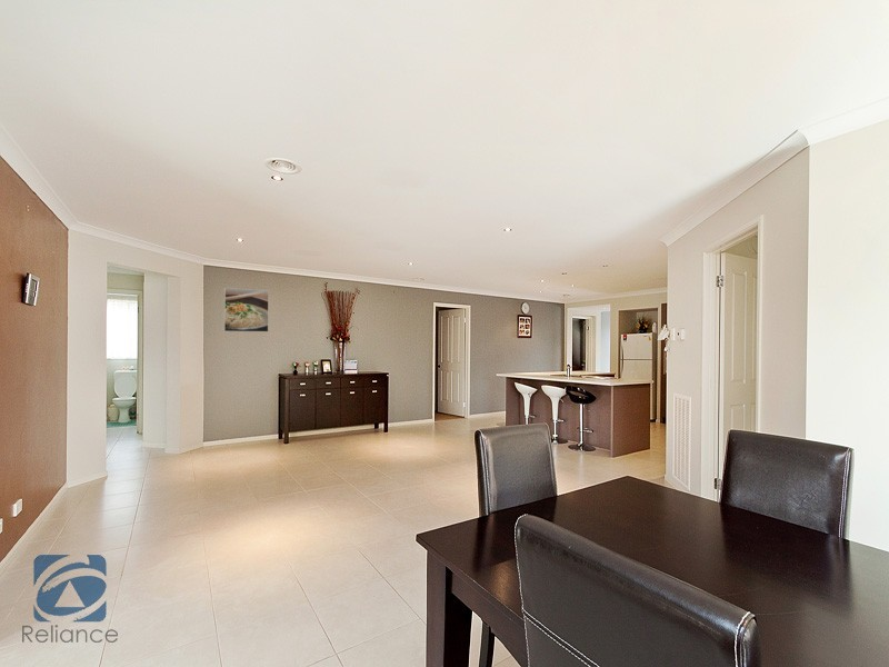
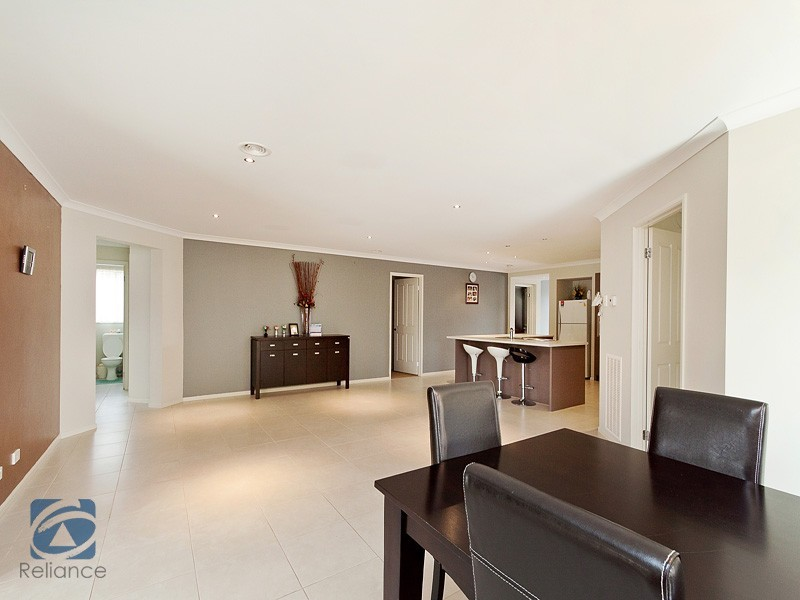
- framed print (247, 310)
